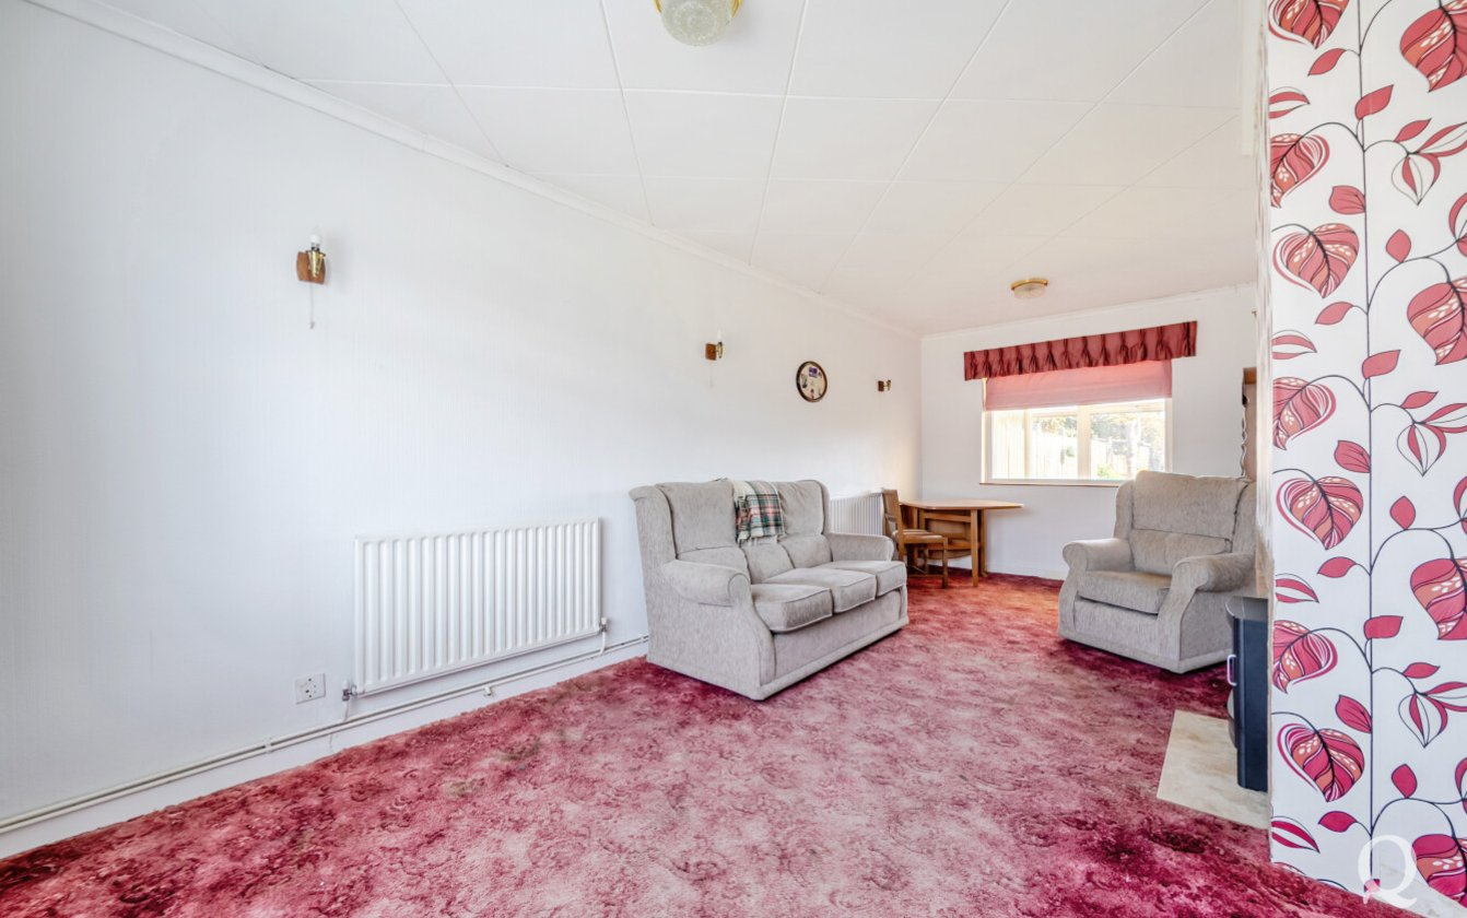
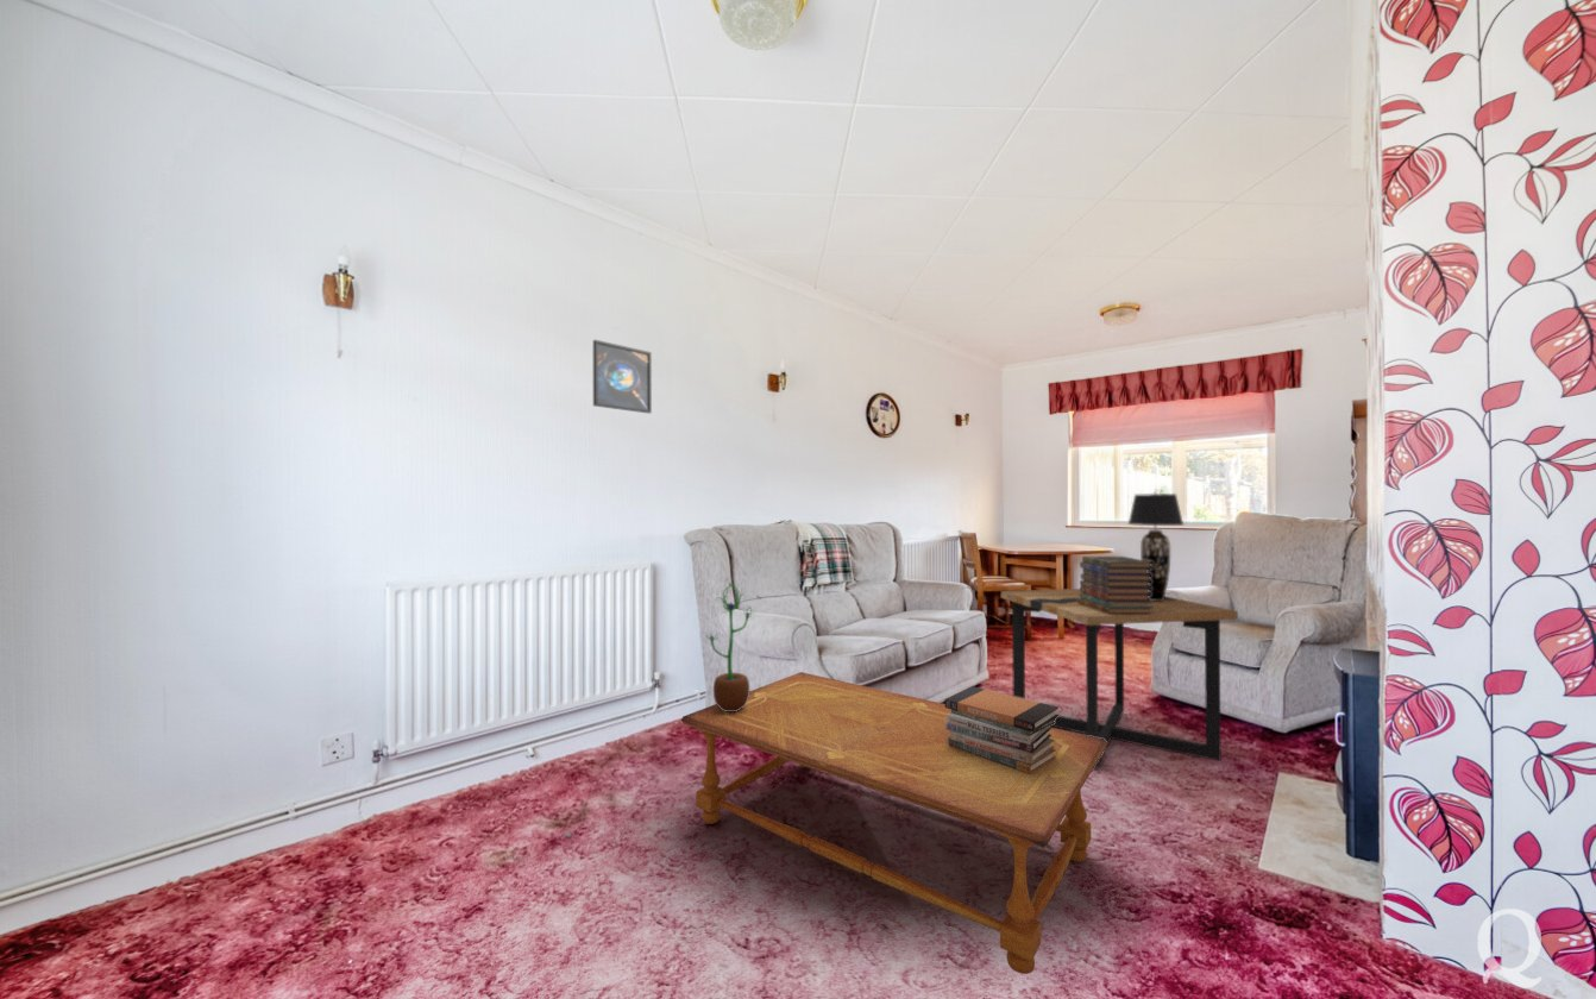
+ side table (1116, 668)
+ book stack (1114, 583)
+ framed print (623, 377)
+ book stack (999, 725)
+ potted flower (731, 645)
+ table lamp (1155, 546)
+ coffee table (882, 783)
